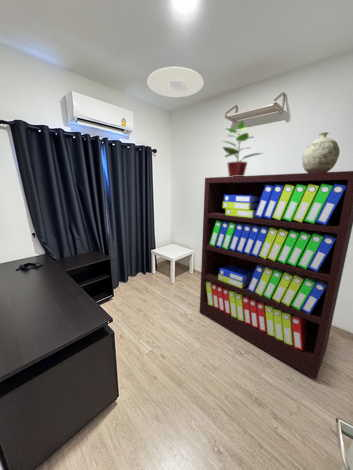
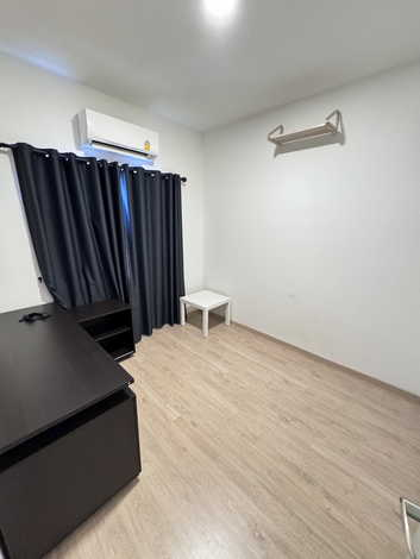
- decorative vase (320, 154)
- ceiling light (175, 80)
- potted plant (237, 150)
- bookshelf (263, 259)
